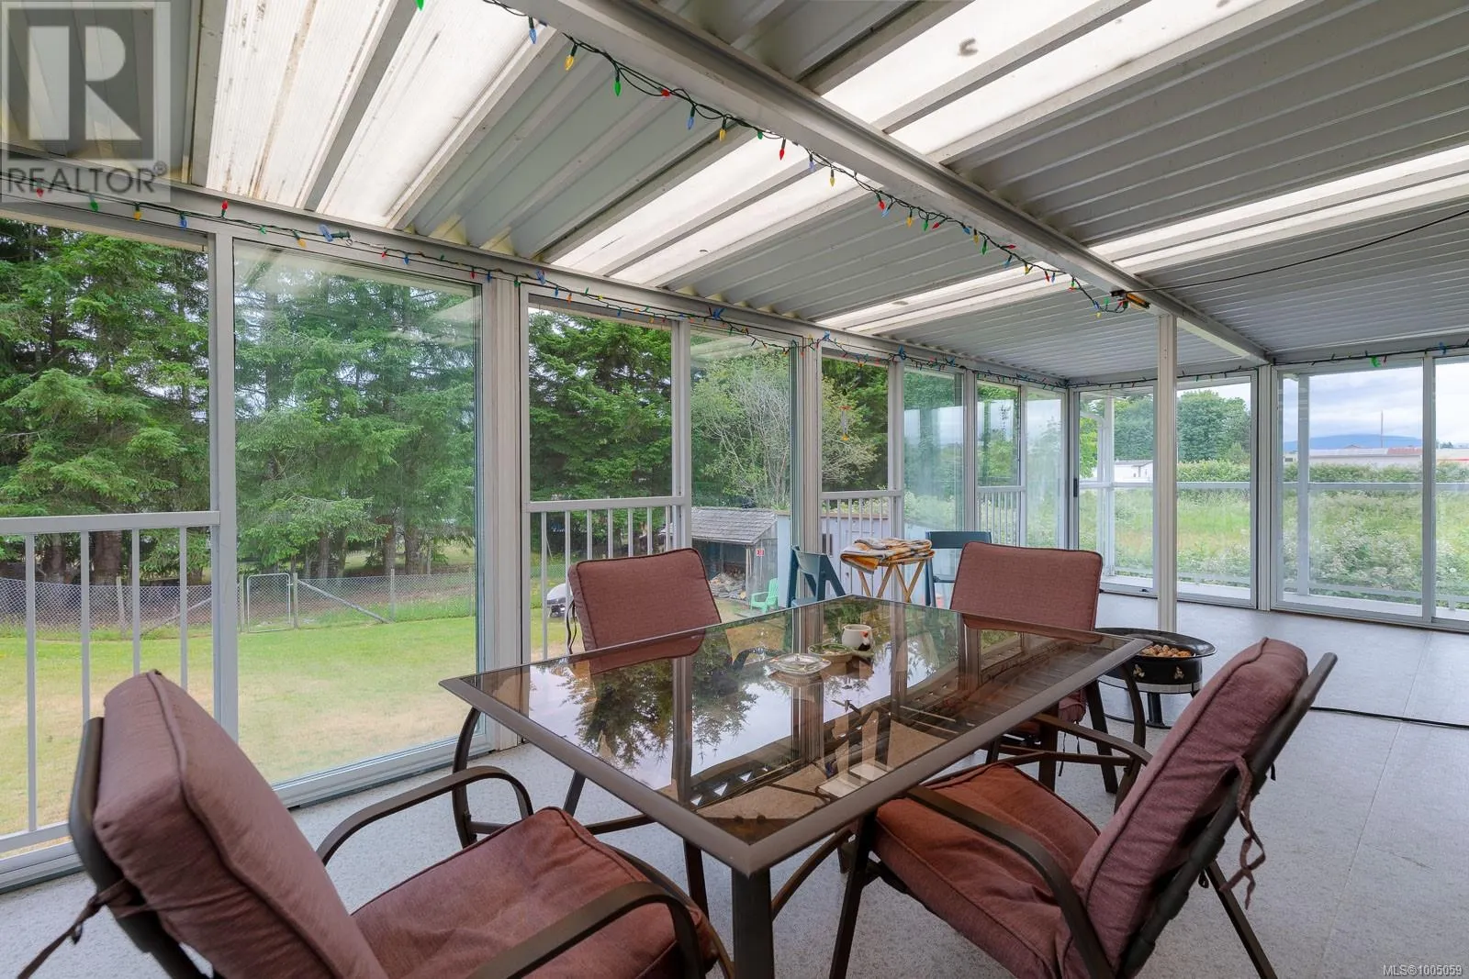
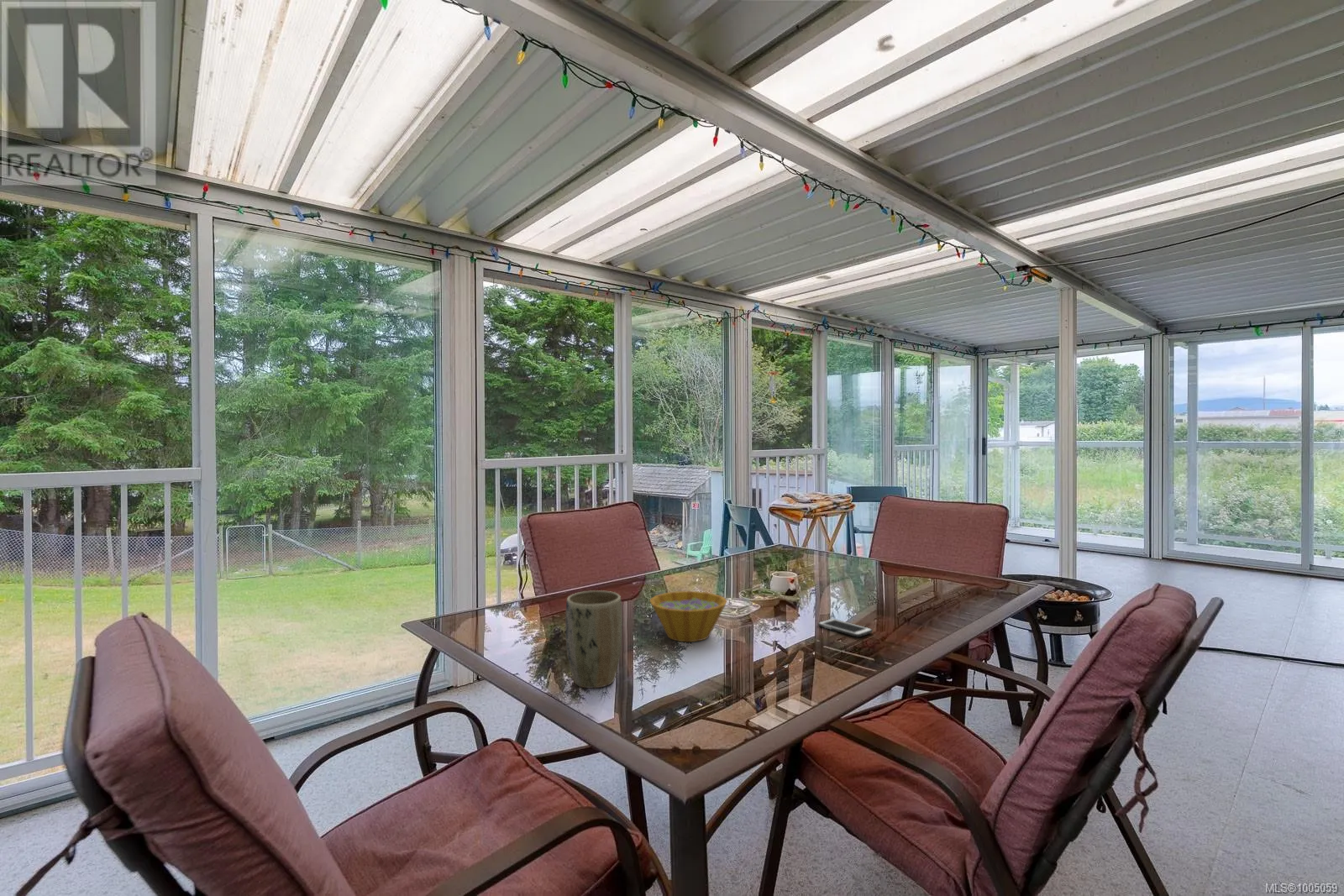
+ plant pot (594, 638)
+ cell phone (844, 627)
+ bowl (688, 617)
